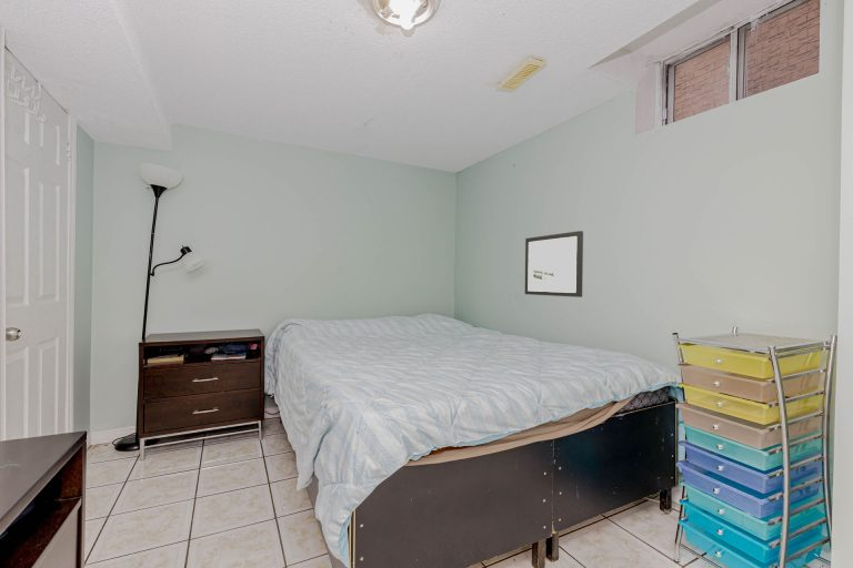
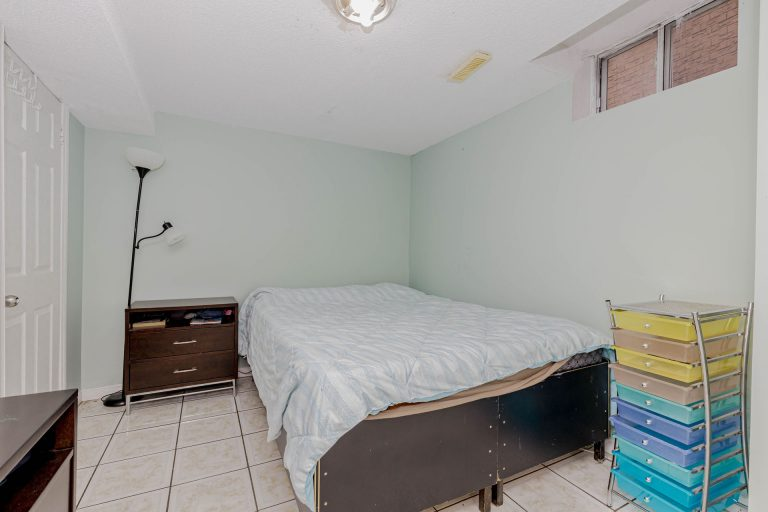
- wall art (551, 265)
